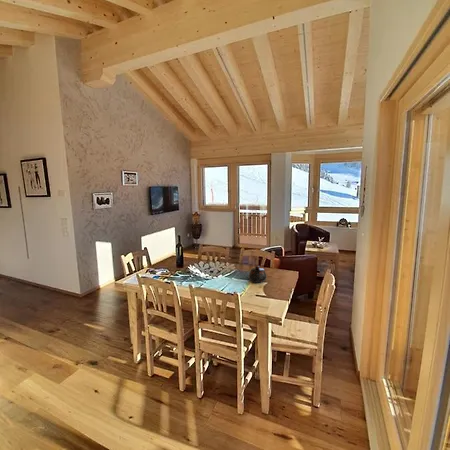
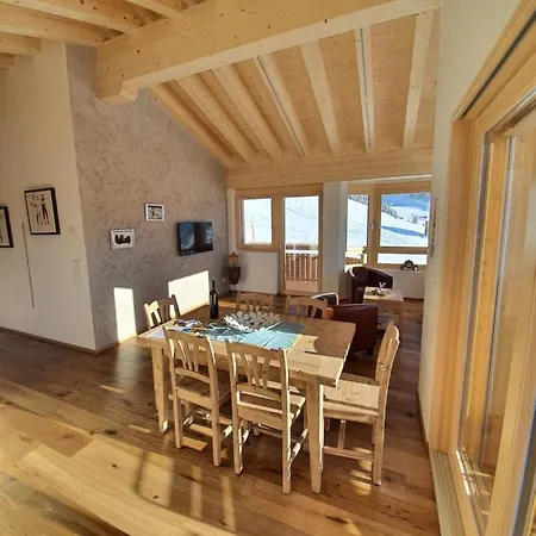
- teapot (257, 273)
